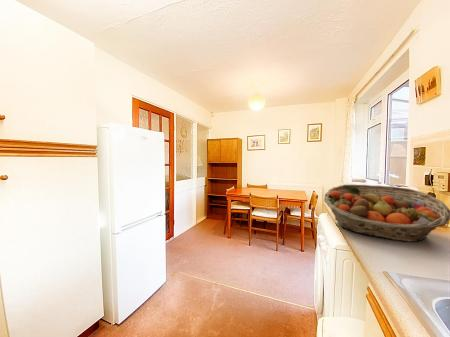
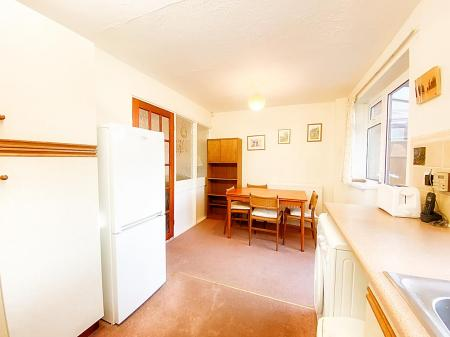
- fruit basket (377, 208)
